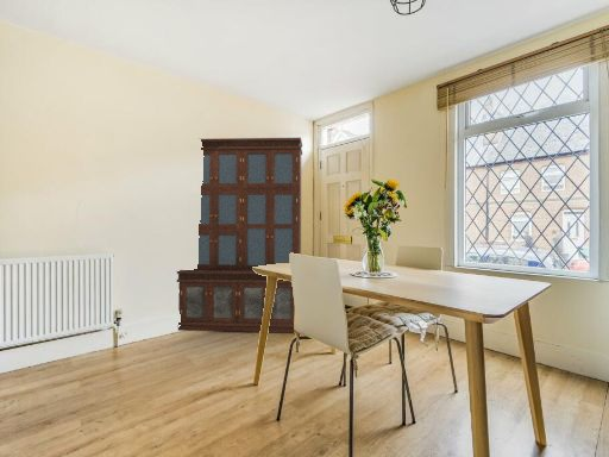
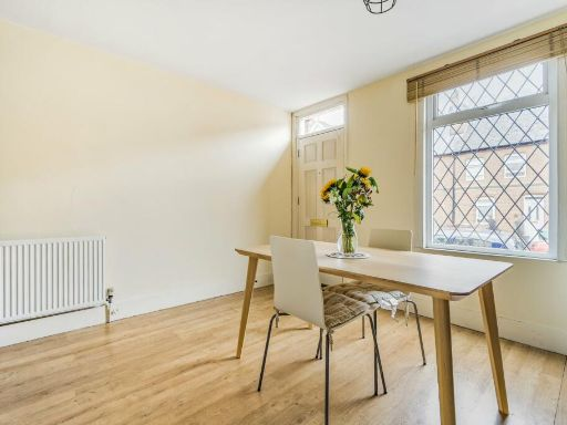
- bookcase (243, 232)
